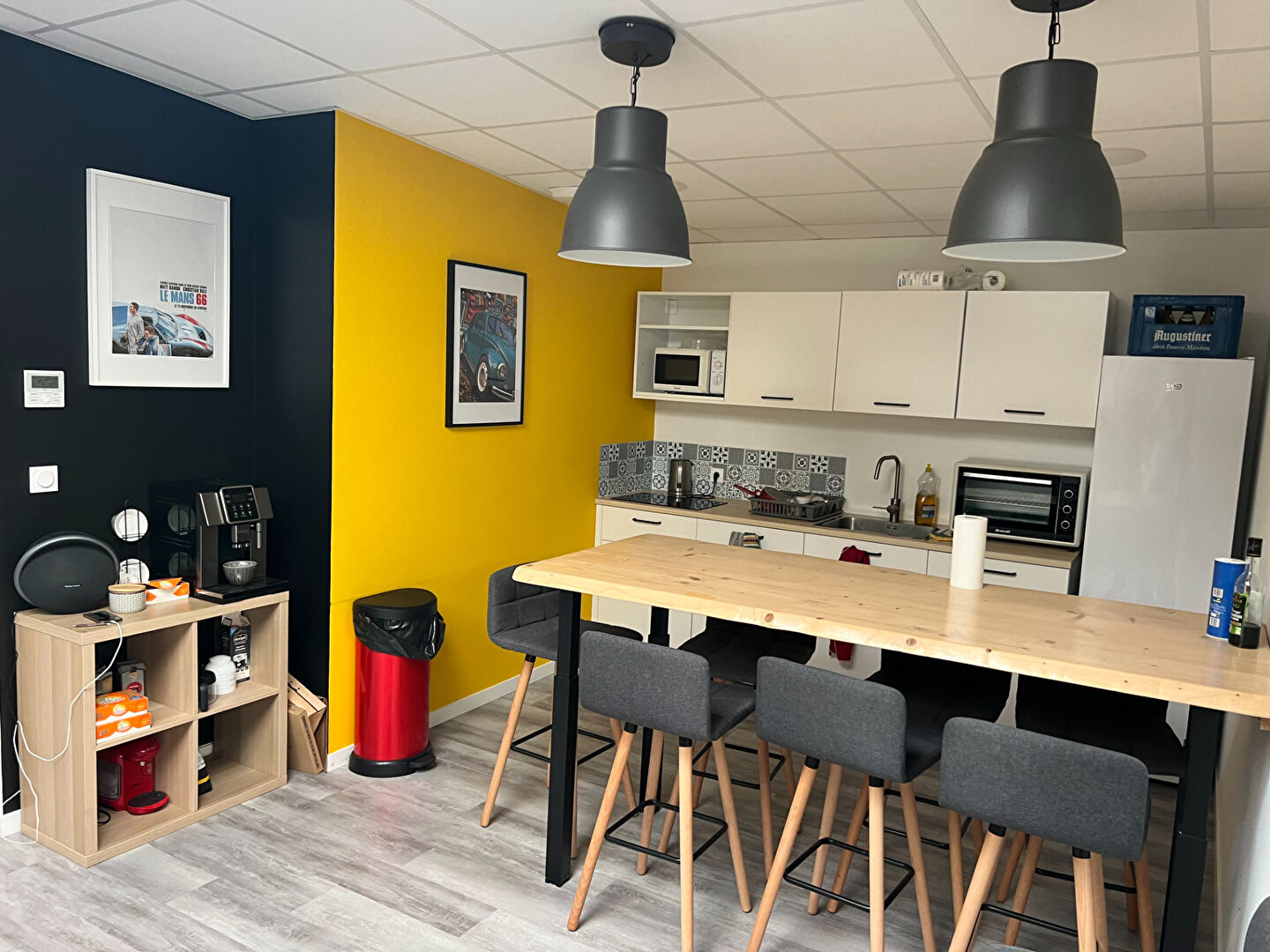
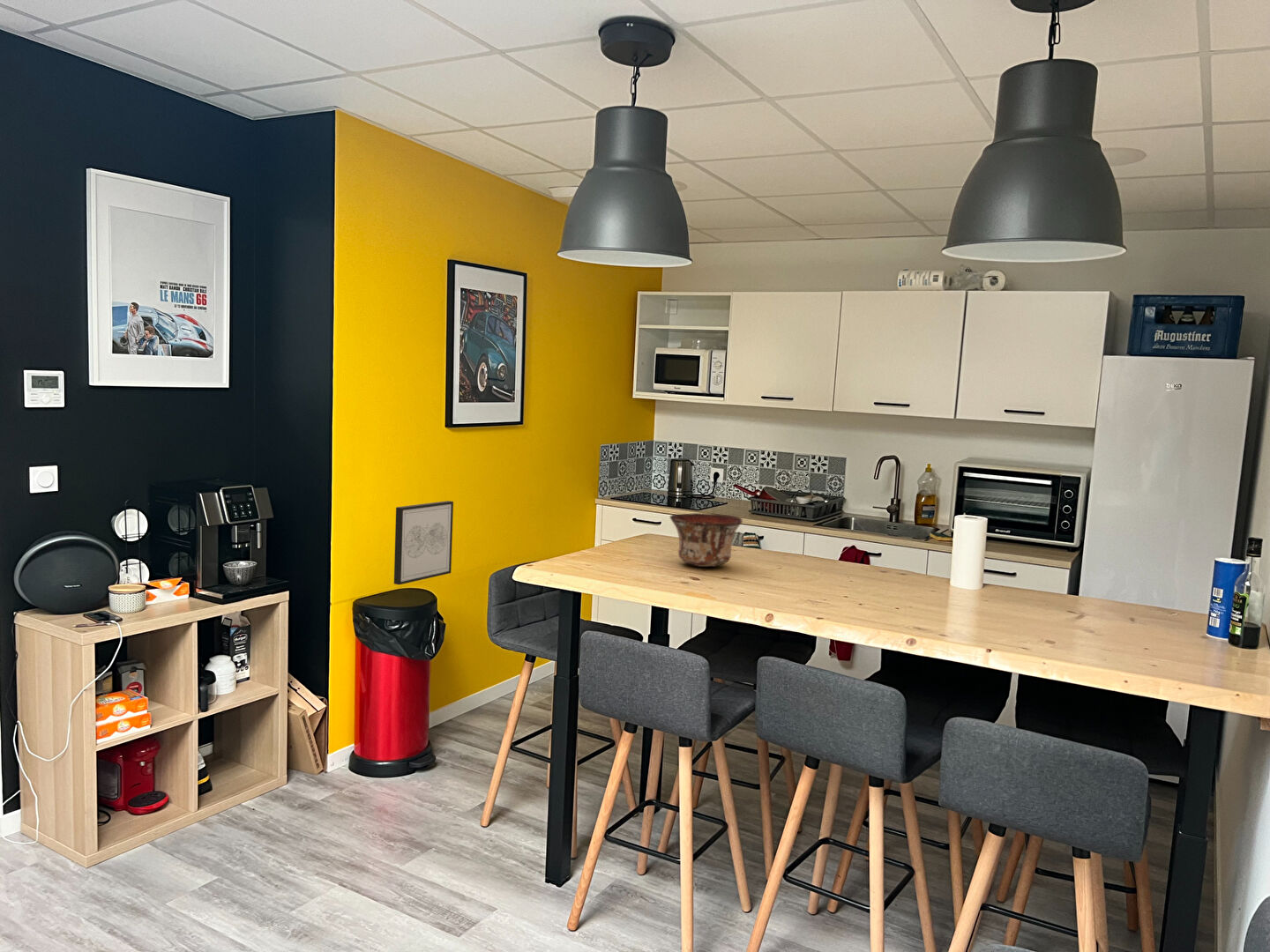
+ bowl (705, 541)
+ wall art (424, 541)
